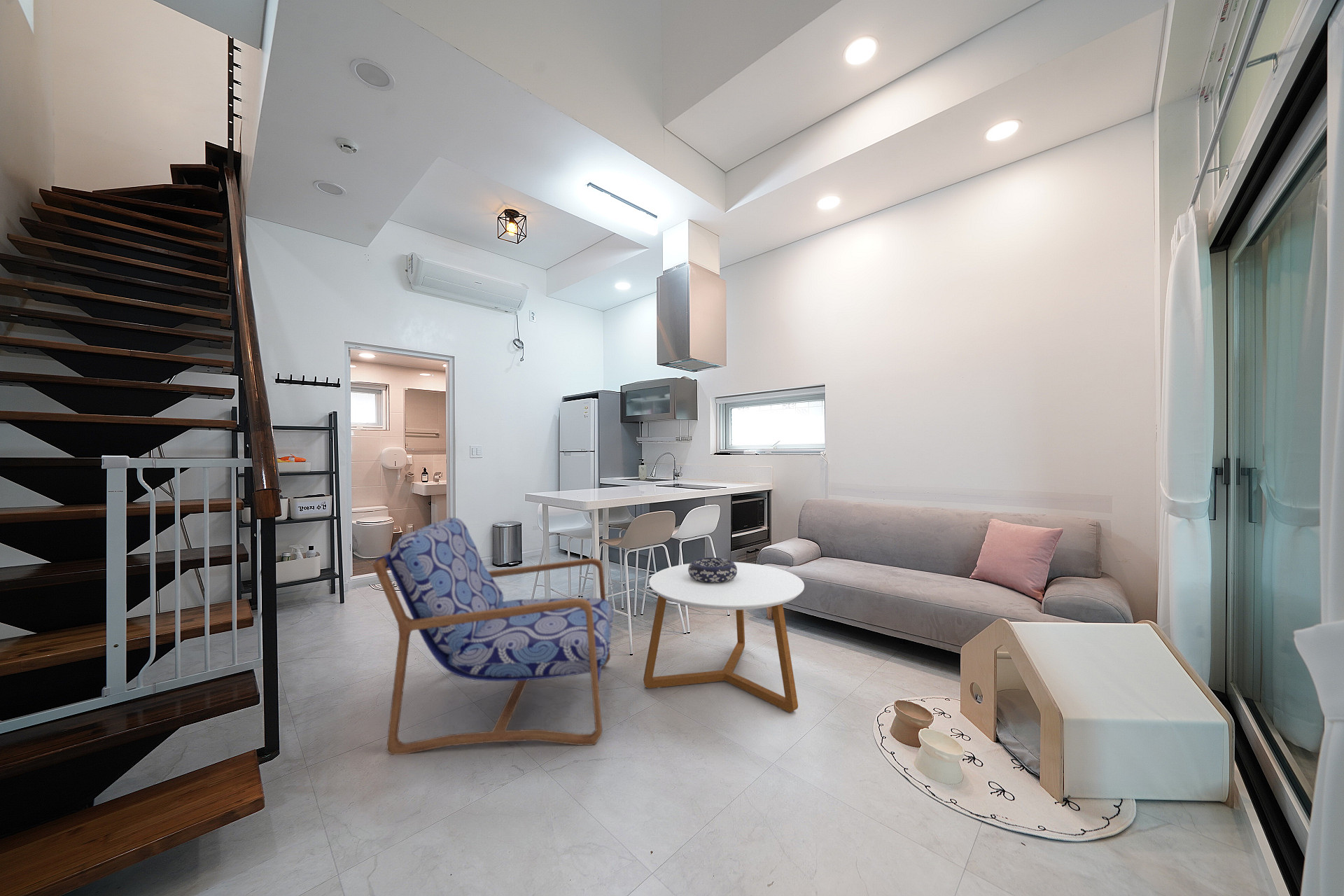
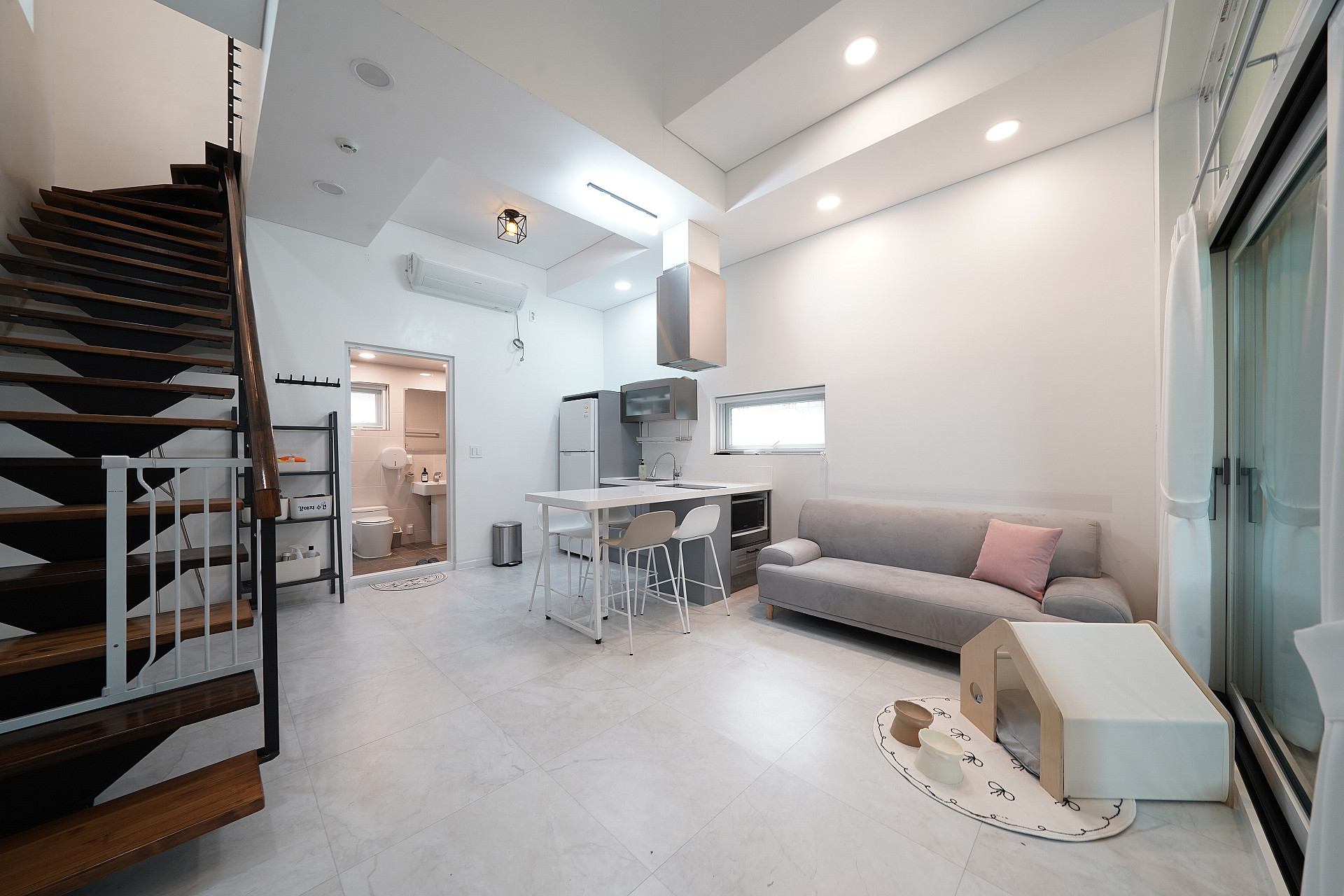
- decorative bowl (713, 569)
- armchair (513, 612)
- coffee table (737, 630)
